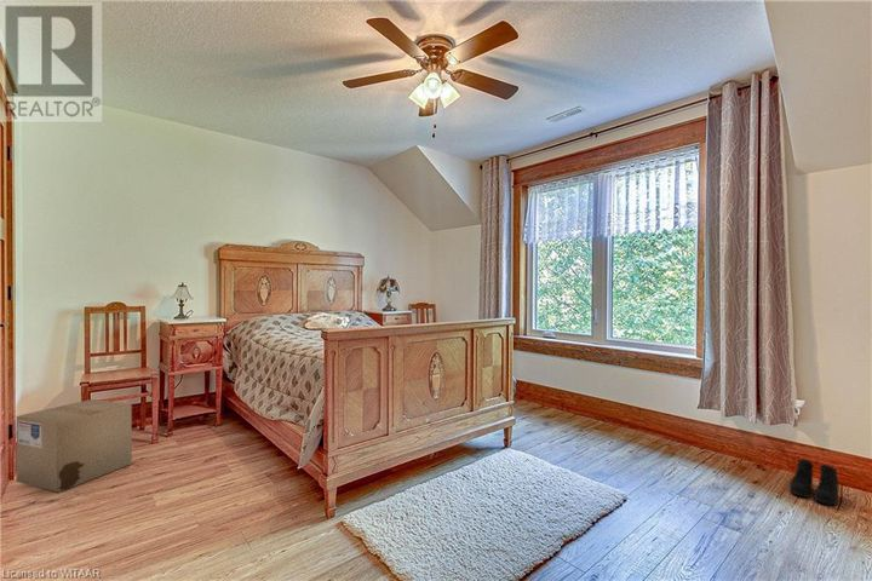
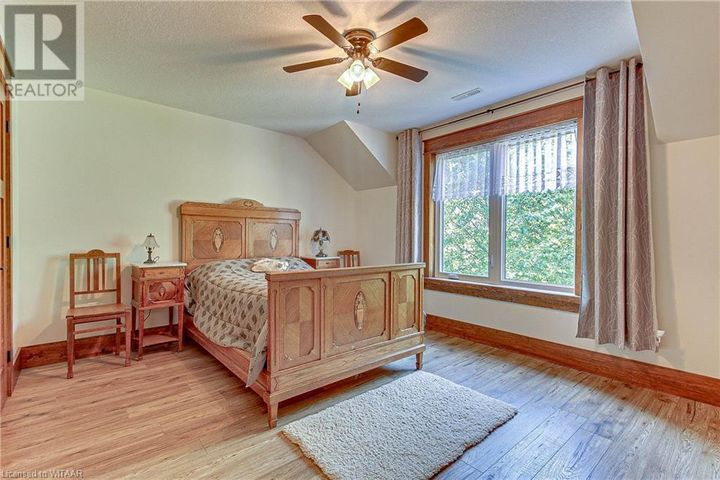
- boots (811, 478)
- cardboard box (76, 441)
